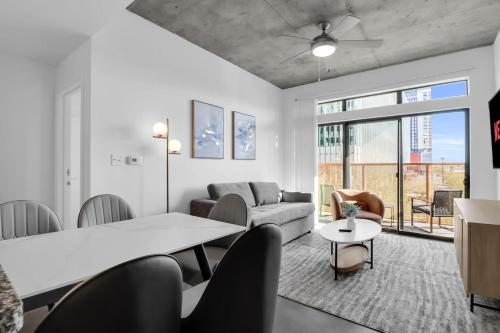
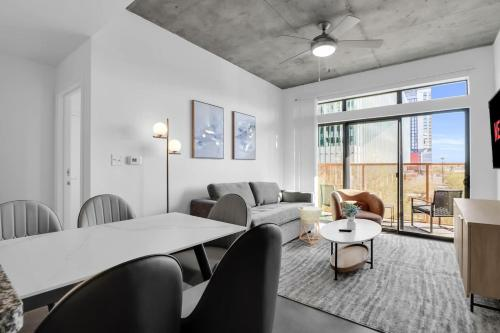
+ planter (309, 223)
